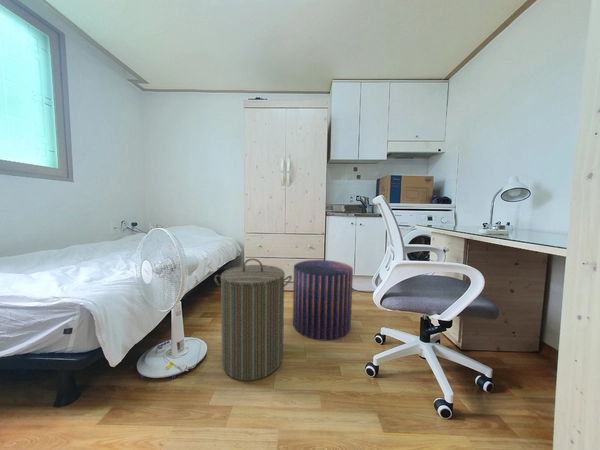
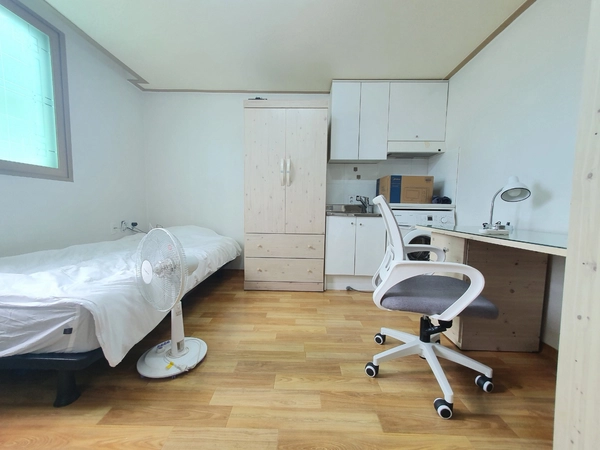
- laundry hamper (253, 309)
- stool (322, 295)
